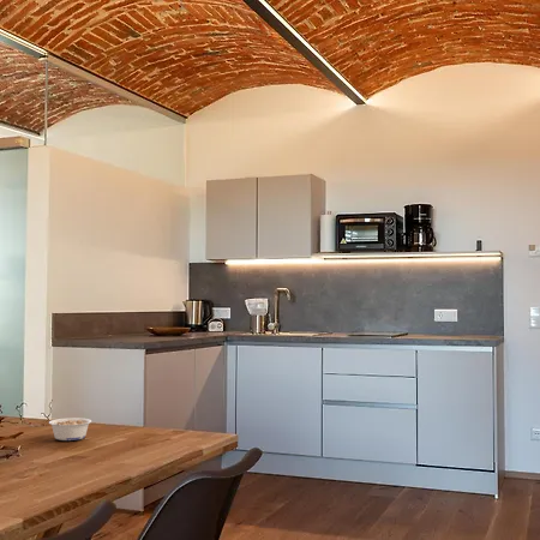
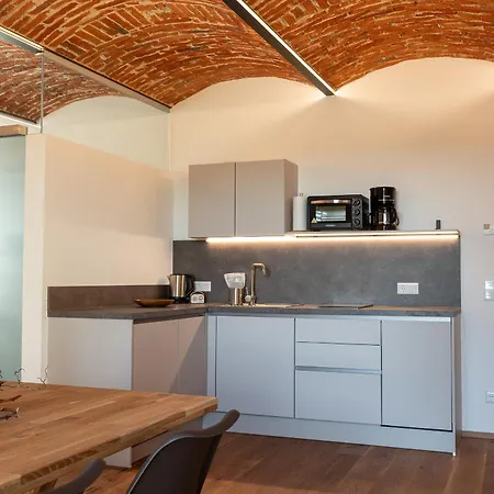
- legume (70, 427)
